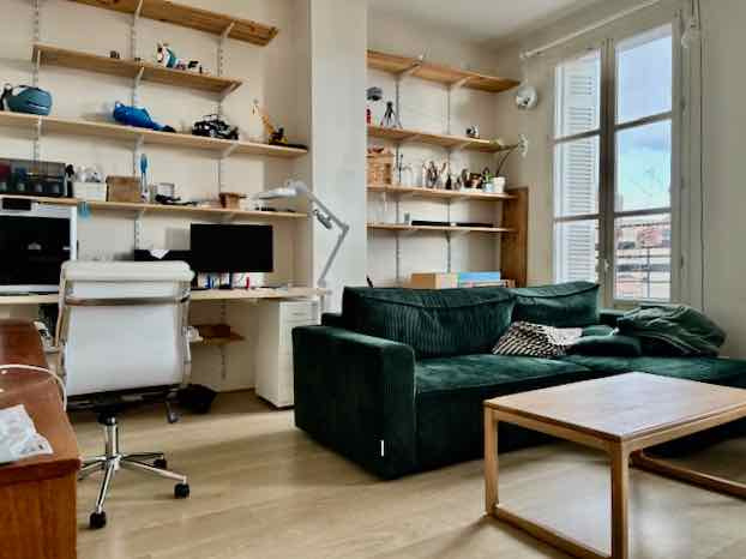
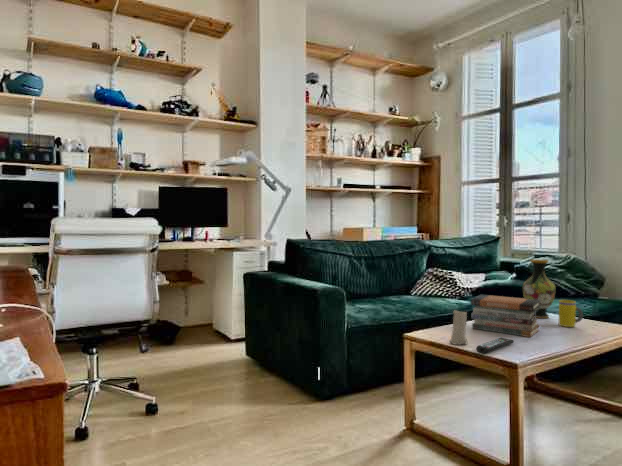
+ vase (538, 288)
+ candle (458, 325)
+ book stack (504, 314)
+ mug (570, 313)
+ remote control (495, 345)
